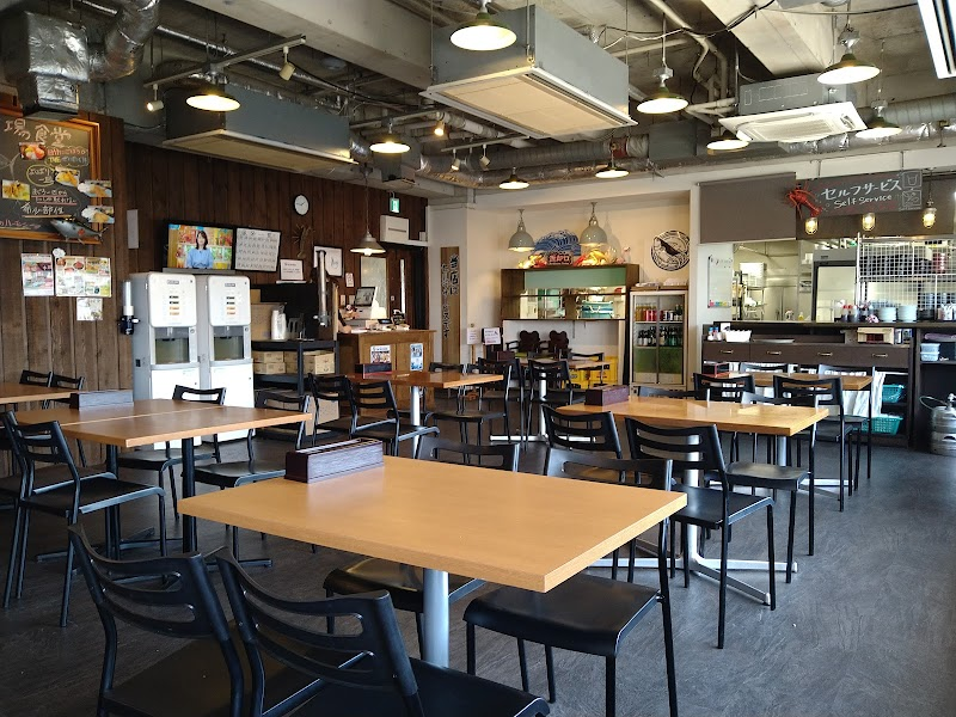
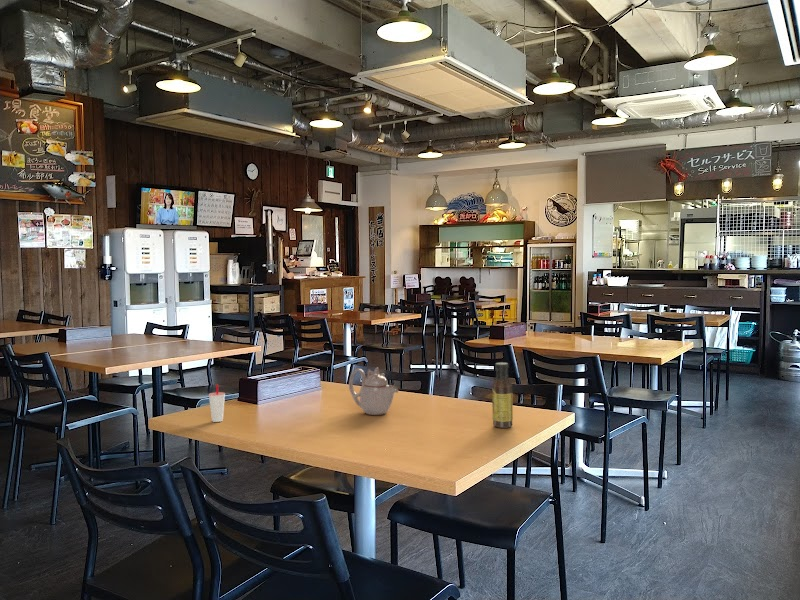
+ cup (217, 402)
+ teapot (373, 390)
+ sauce bottle (502, 394)
